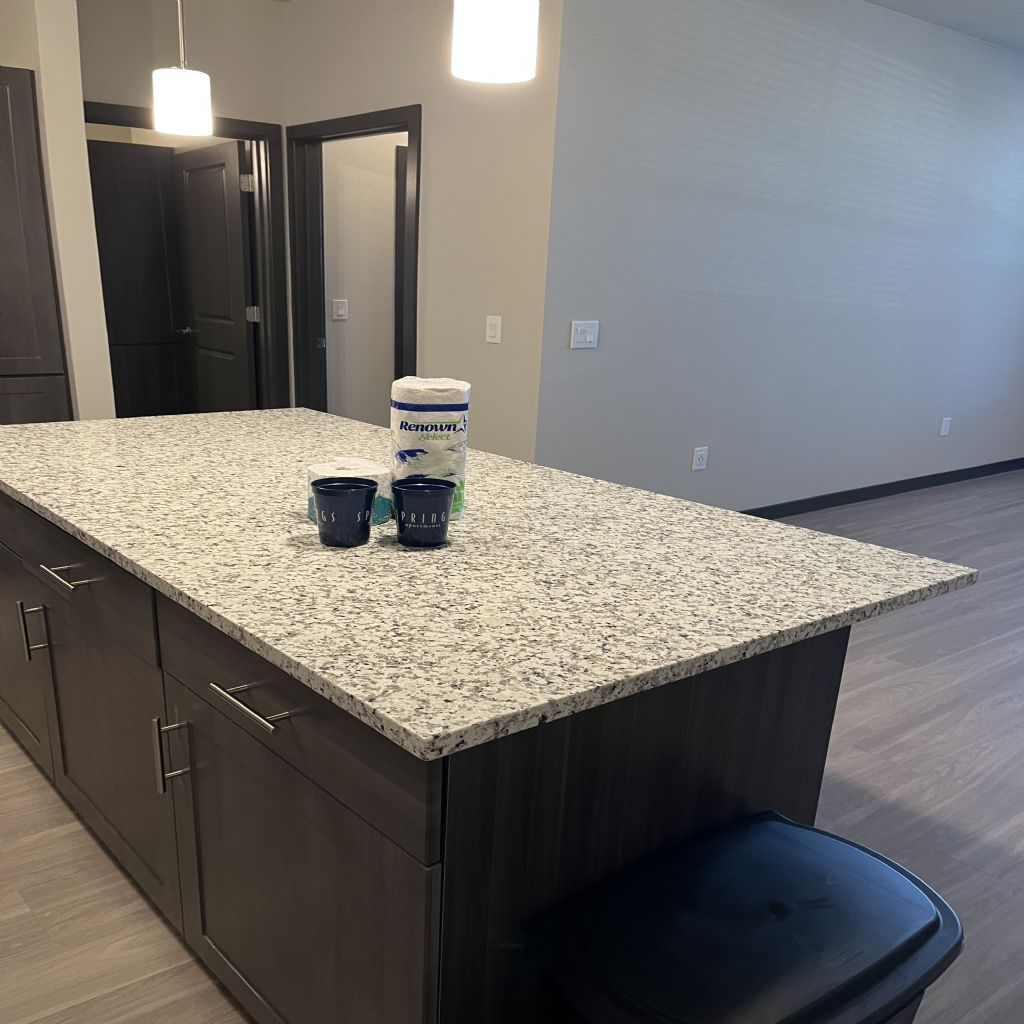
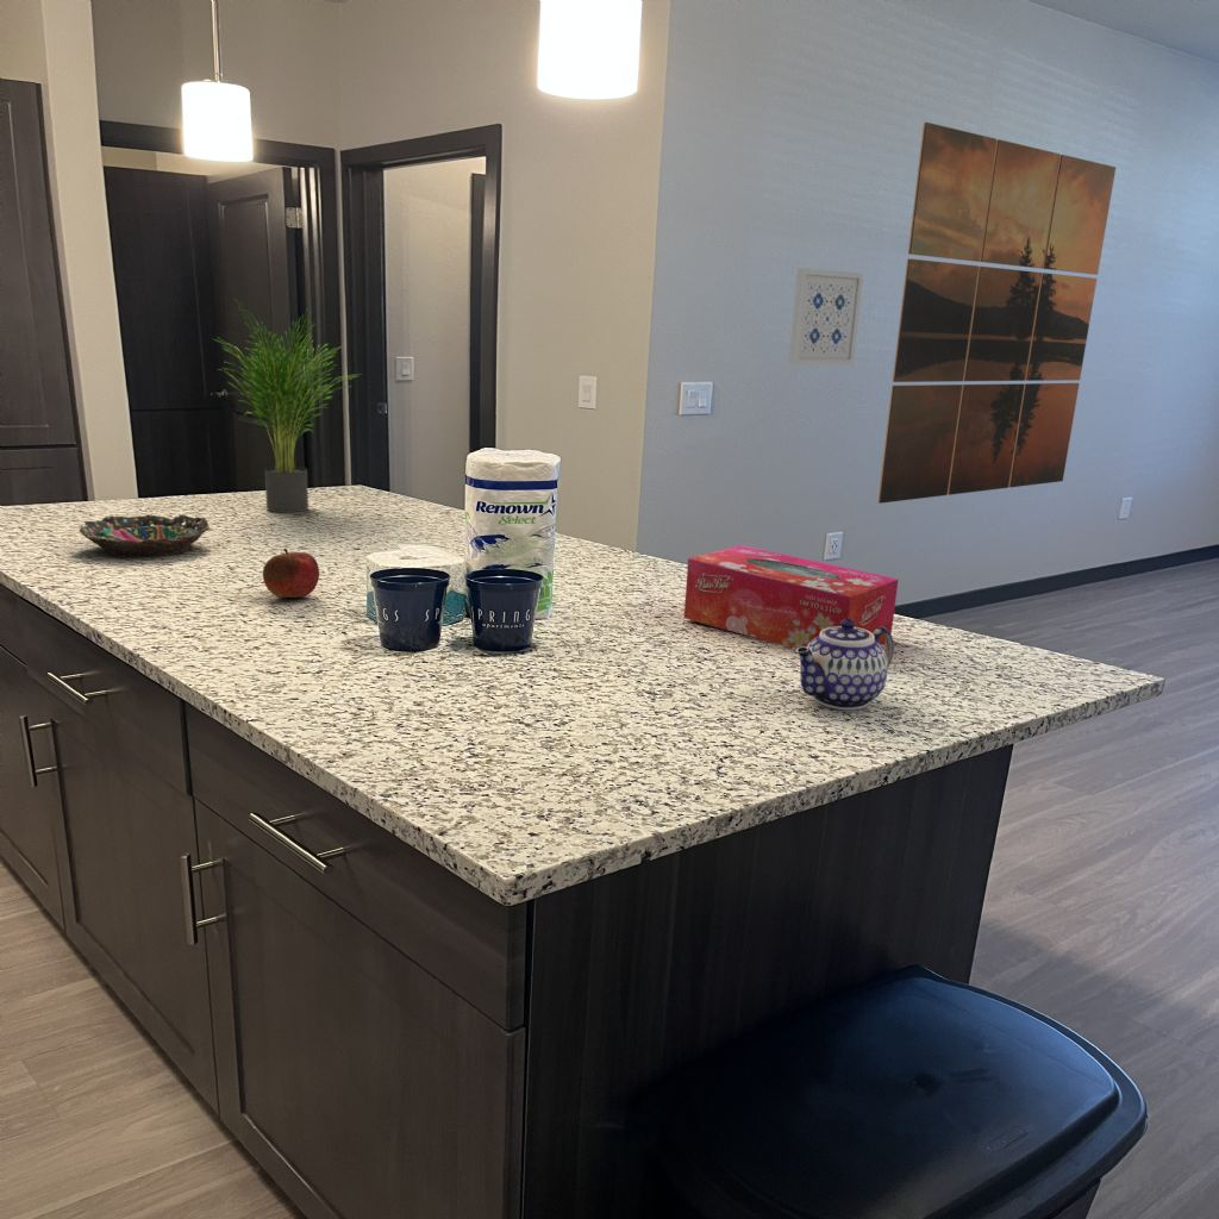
+ potted plant (293, 406)
+ wall art (826, 318)
+ tissue box (788, 599)
+ teapot (844, 659)
+ wall art (1002, 326)
+ bowl (145, 536)
+ fruit (290, 573)
